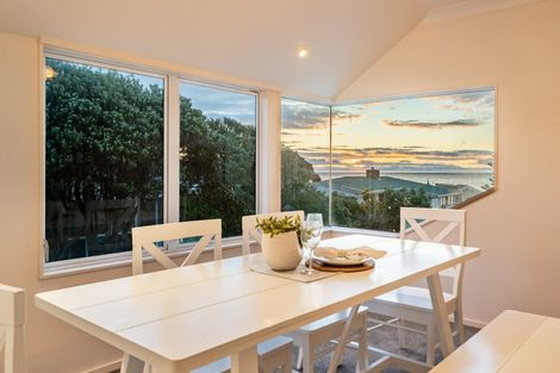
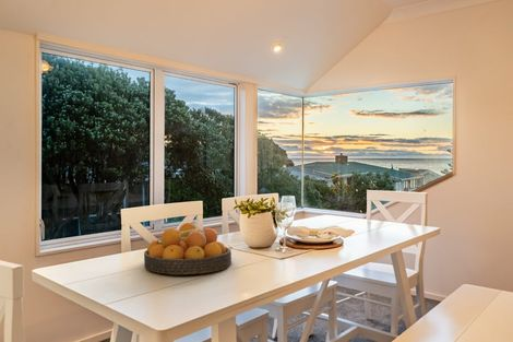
+ fruit bowl (188, 245)
